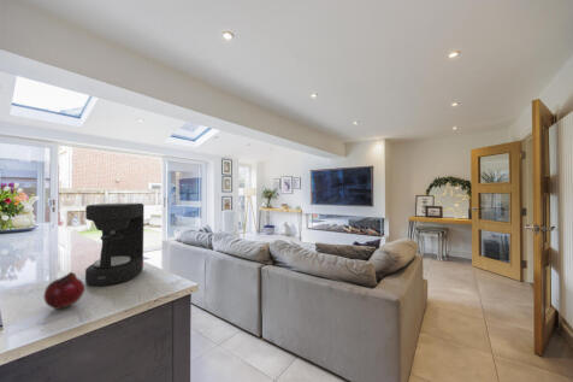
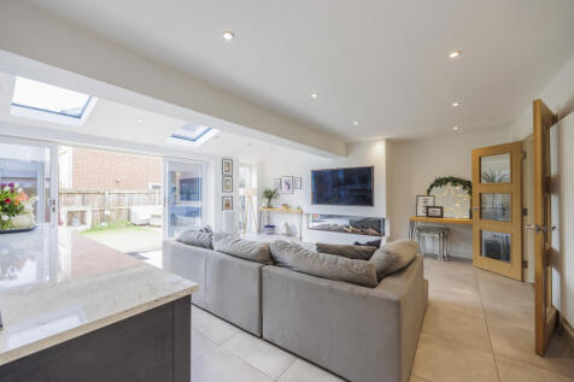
- fruit (64, 289)
- coffee maker (116, 240)
